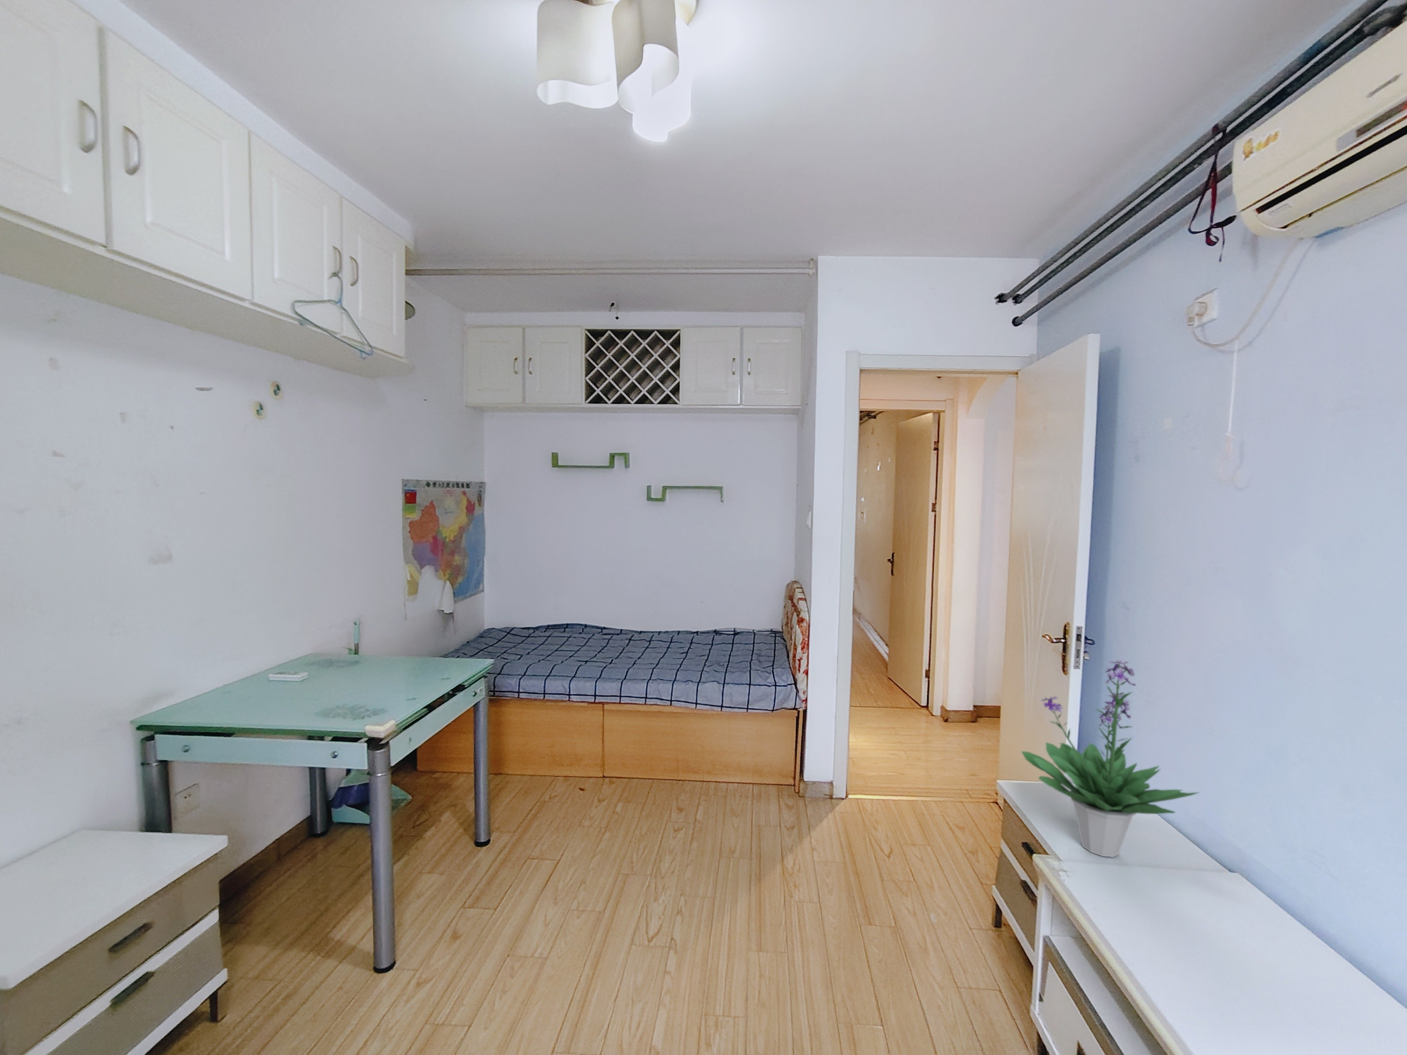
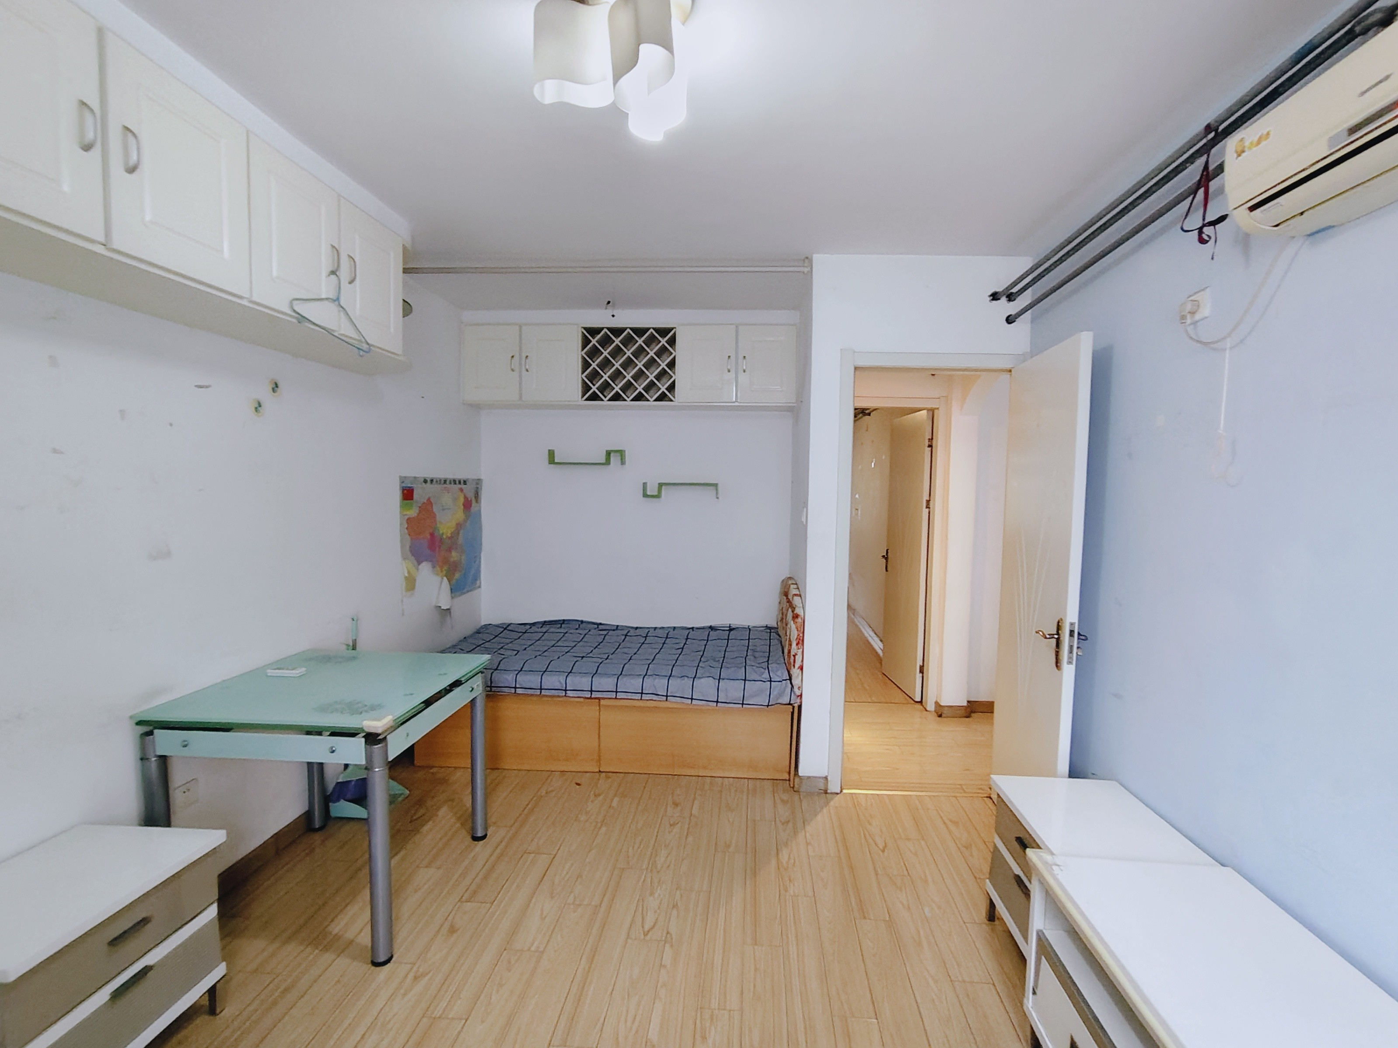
- potted plant (1107, 752)
